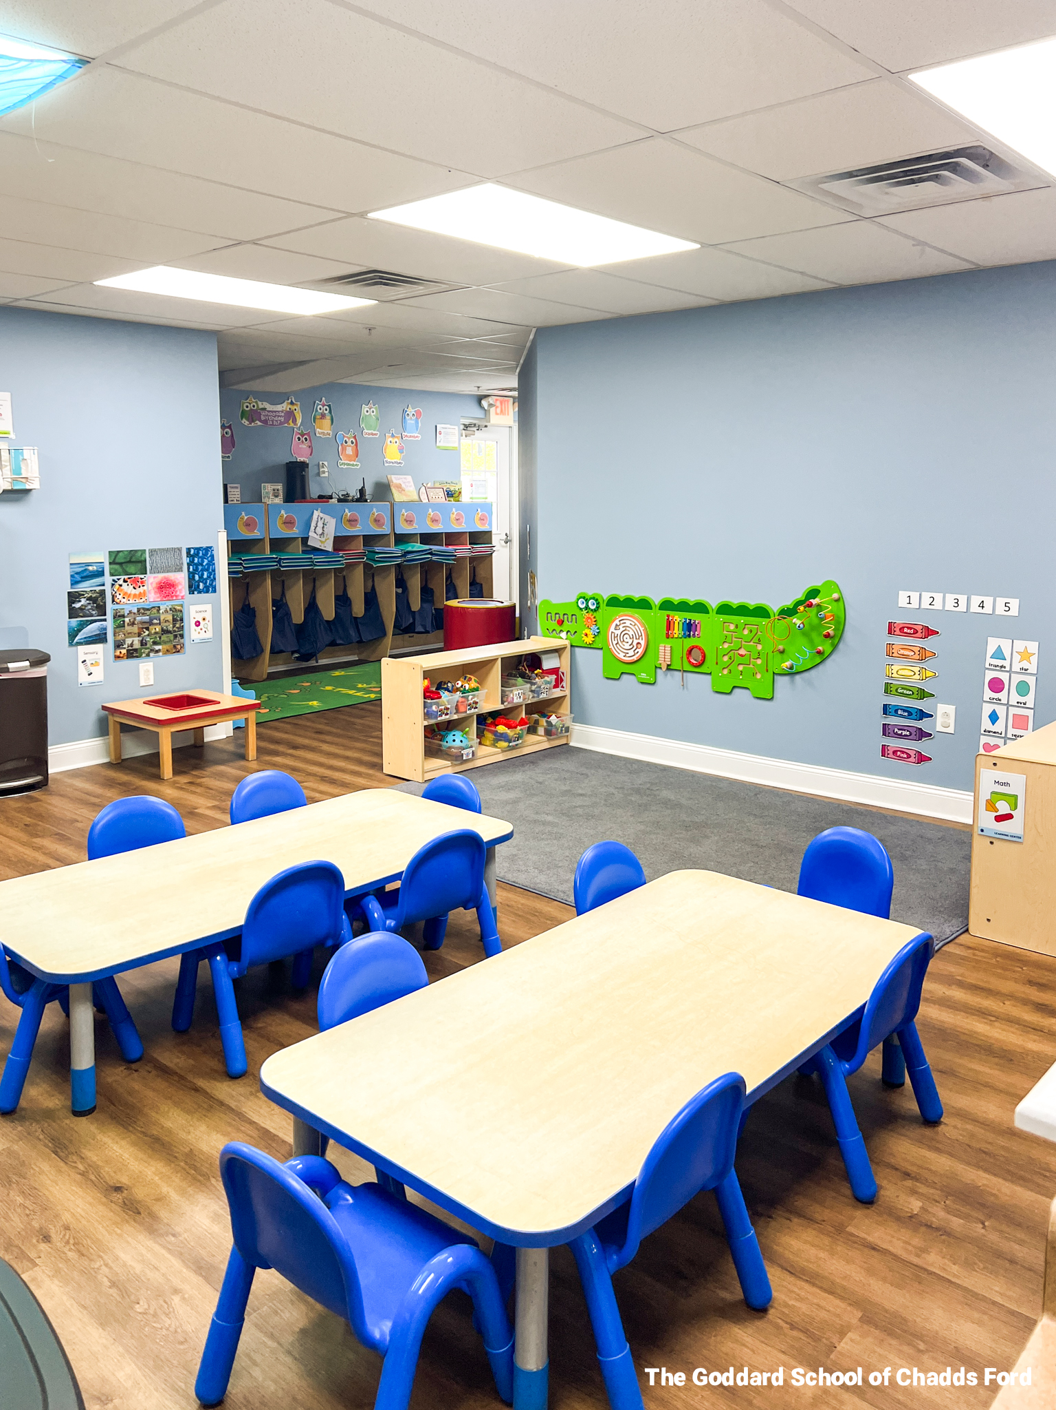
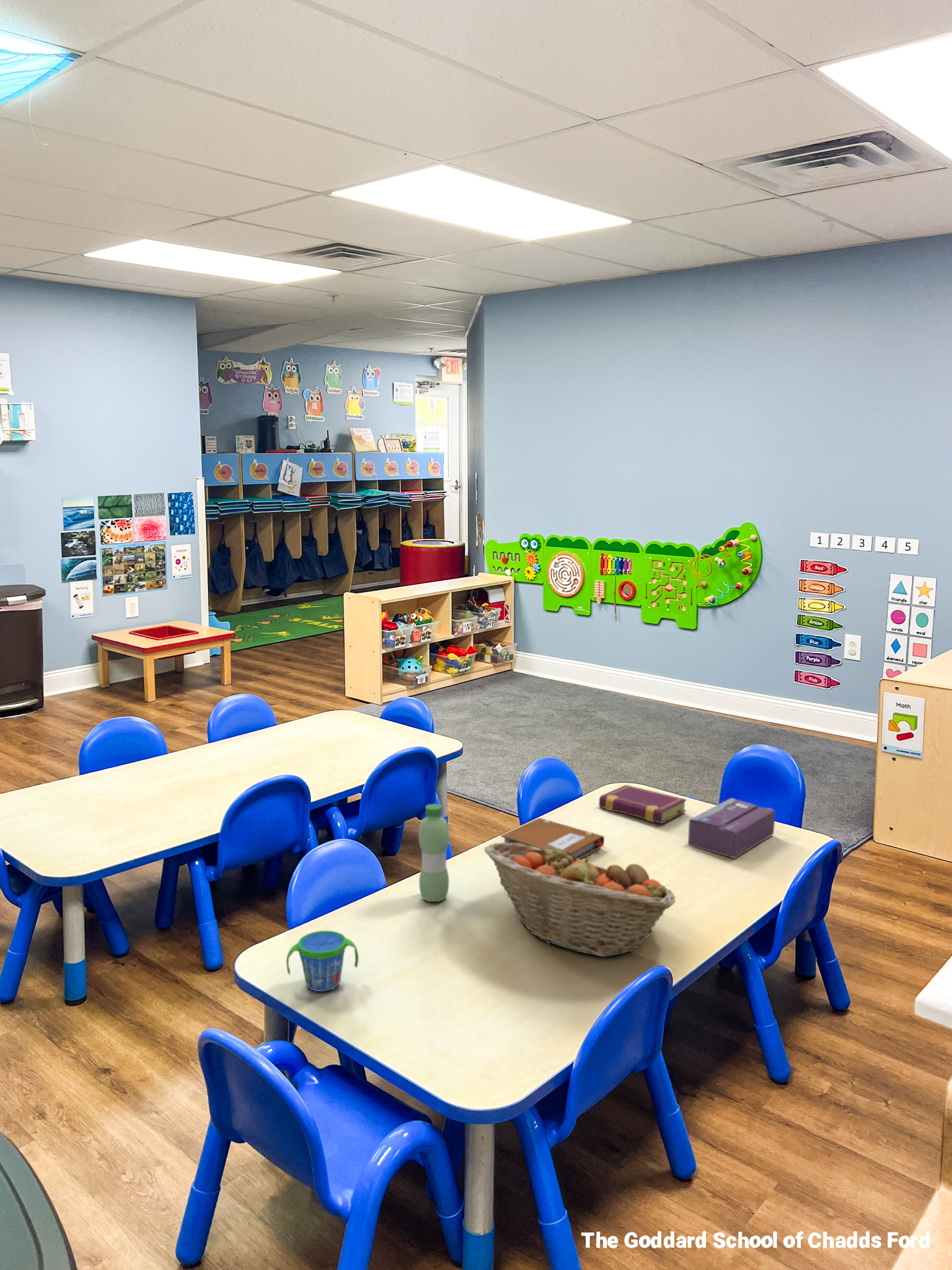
+ snack cup (322, 962)
+ water bottle (434, 852)
+ tissue box (732, 827)
+ fruit basket (576, 887)
+ book (643, 804)
+ notebook (554, 840)
